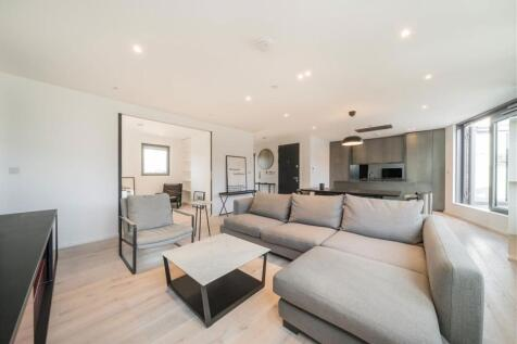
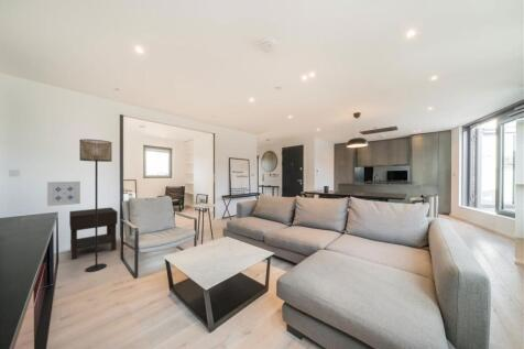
+ wall art (64, 193)
+ nightstand (92, 227)
+ floor lamp (96, 204)
